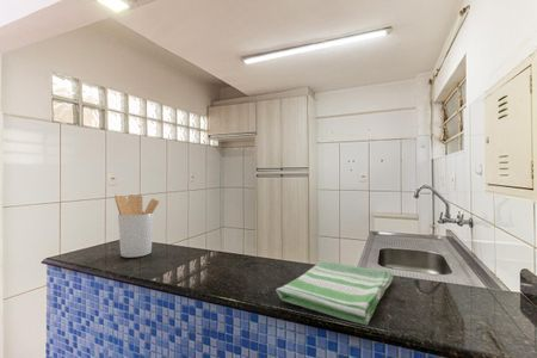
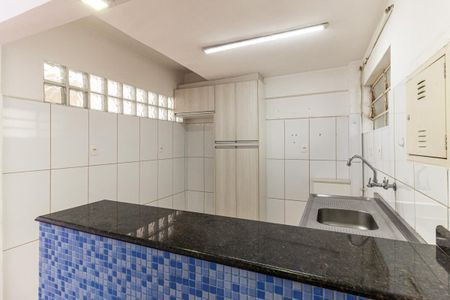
- dish towel (338, 283)
- utensil holder (134, 222)
